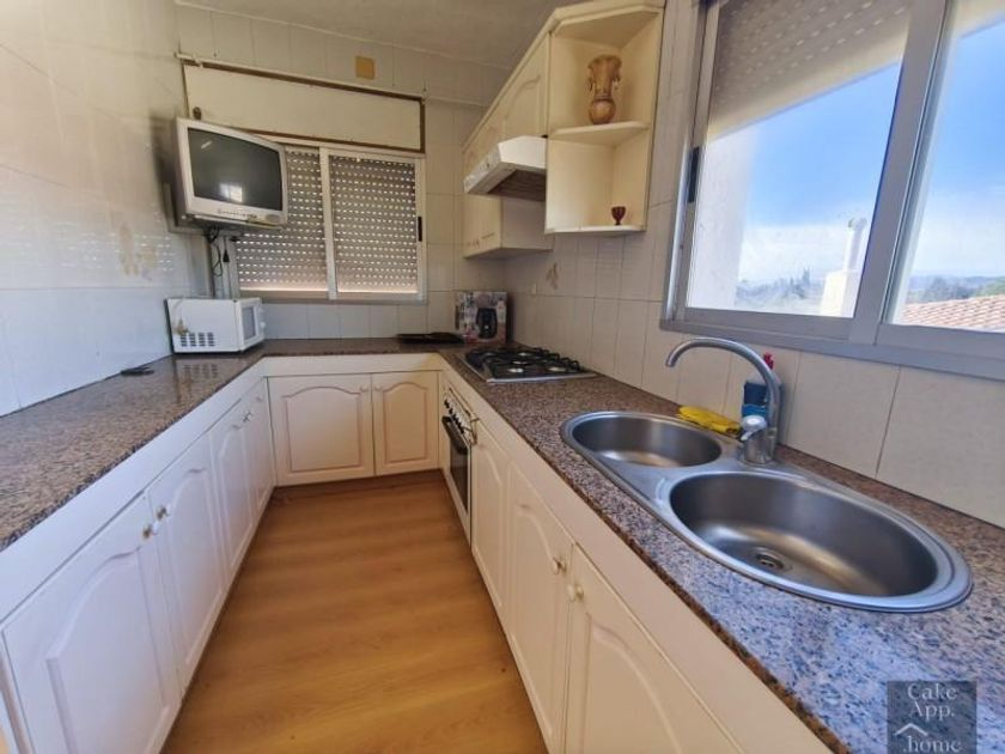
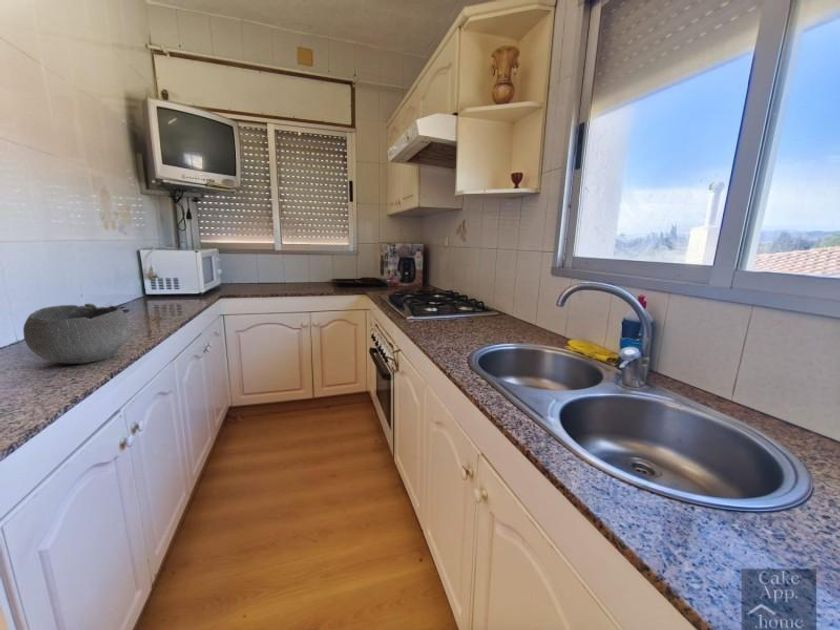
+ bowl (80, 334)
